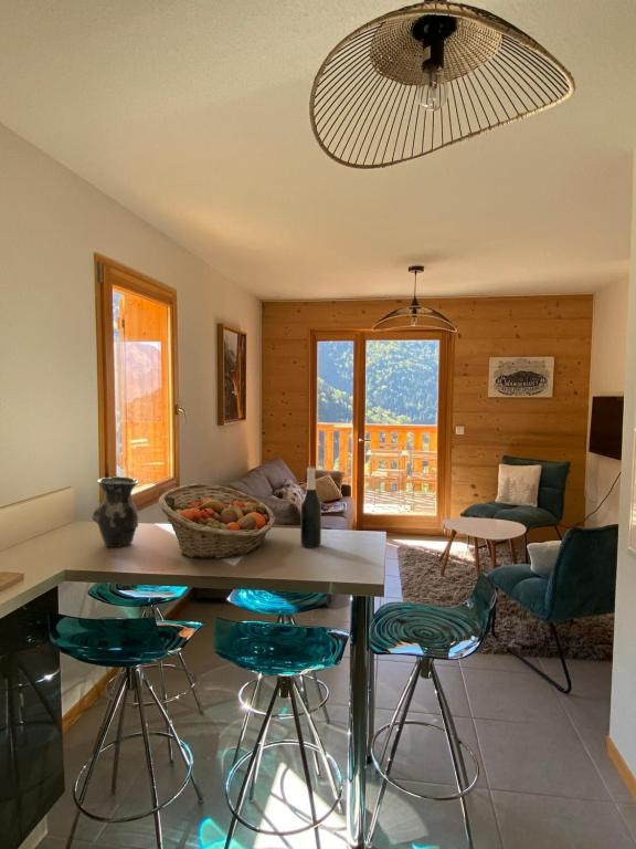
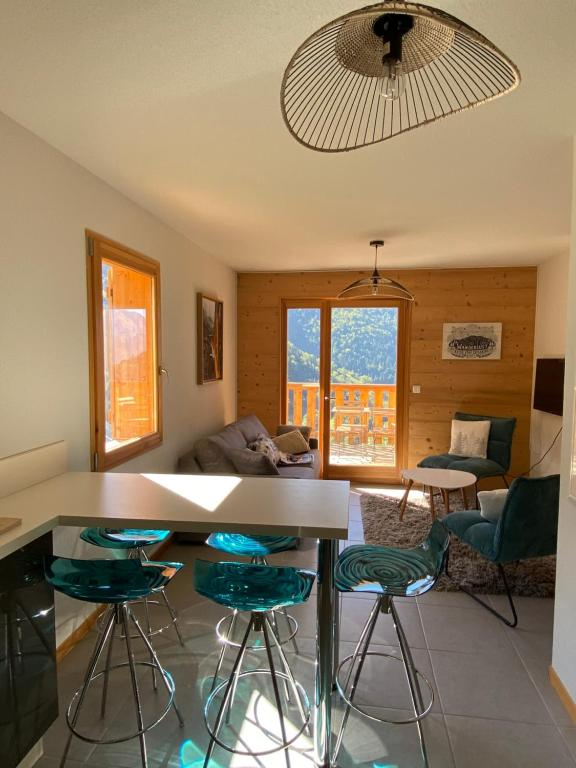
- fruit basket (219, 517)
- wine bottle (310, 505)
- vase (117, 511)
